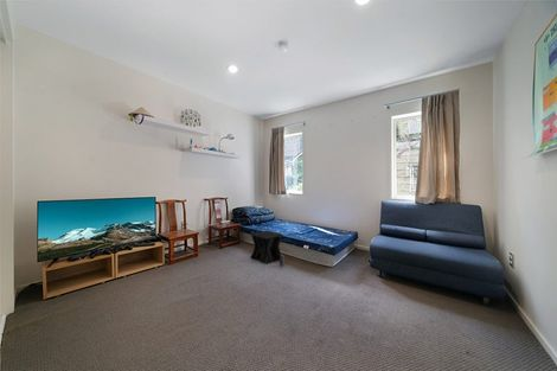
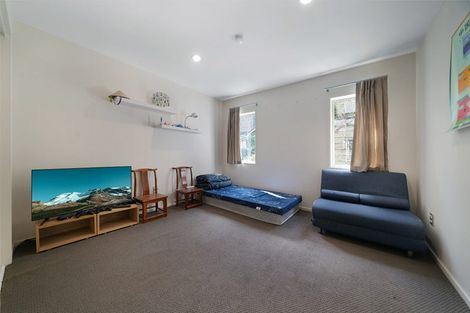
- side table (270, 247)
